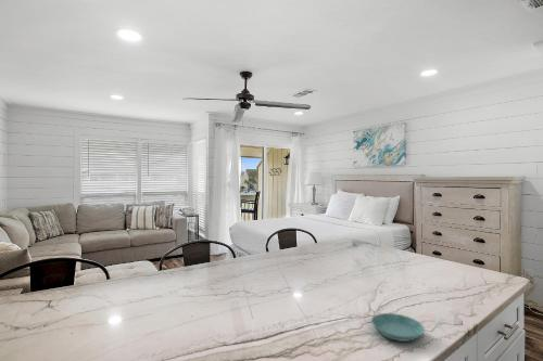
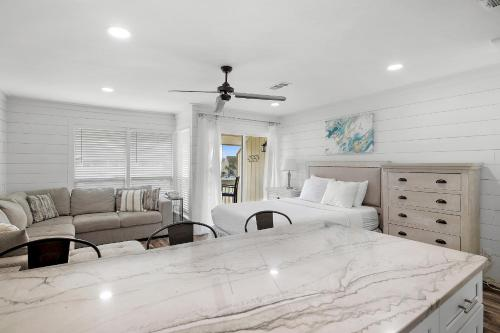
- saucer (396, 327)
